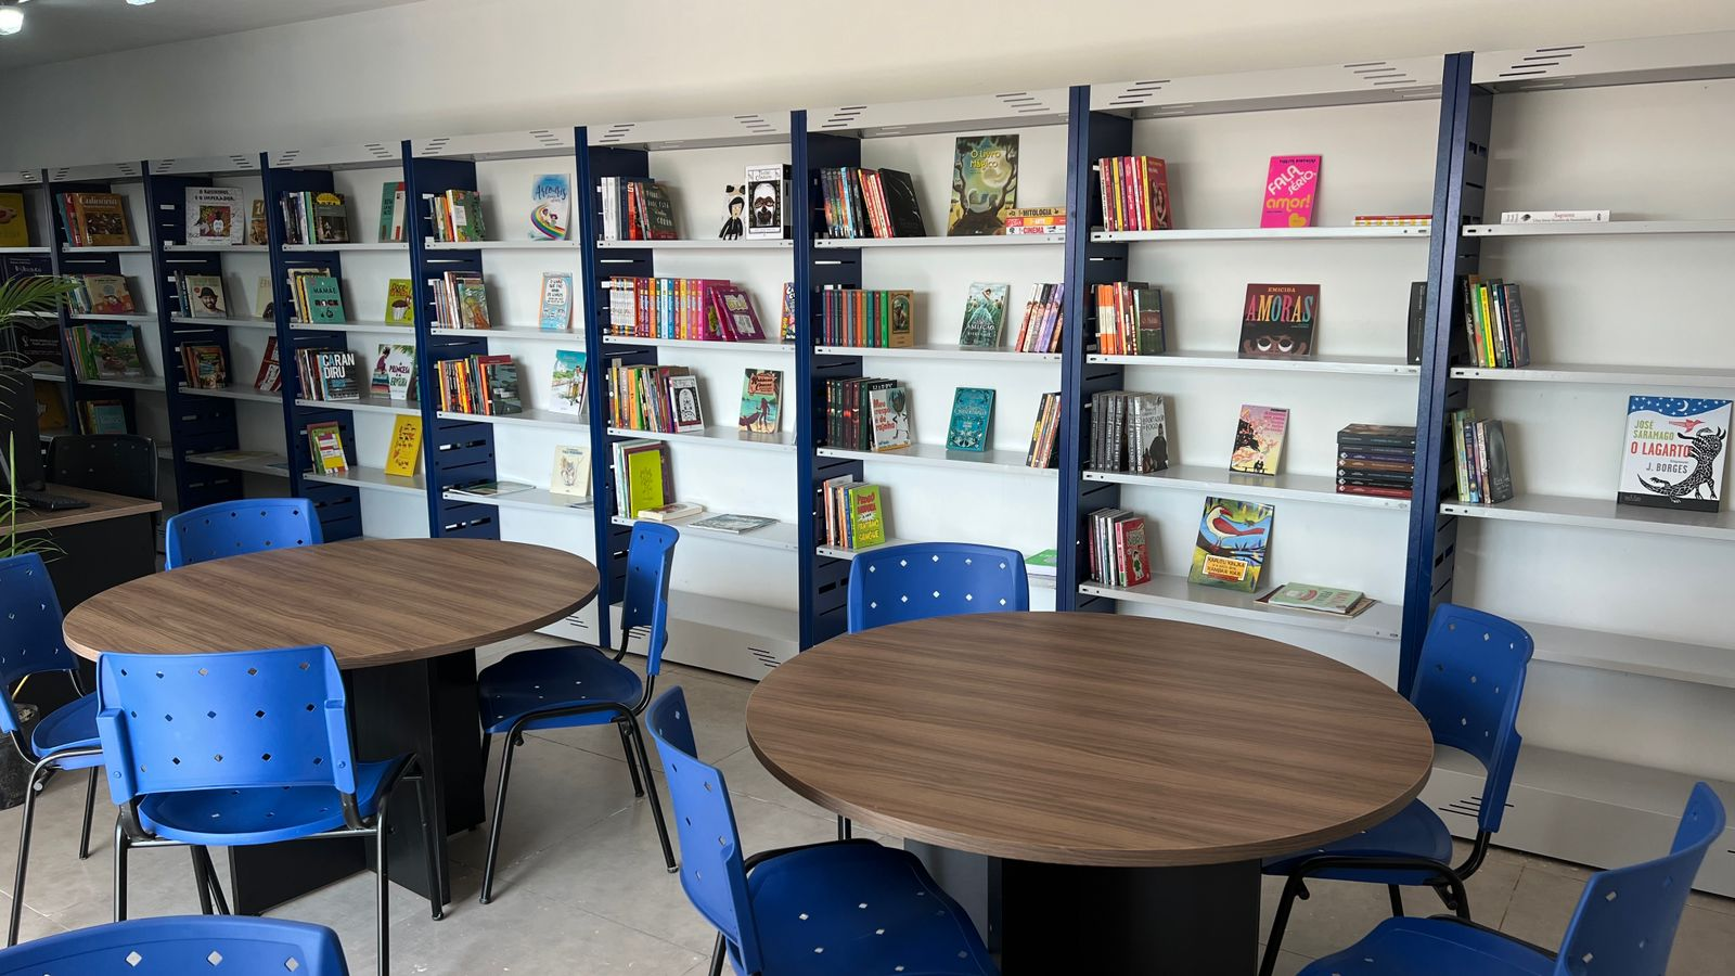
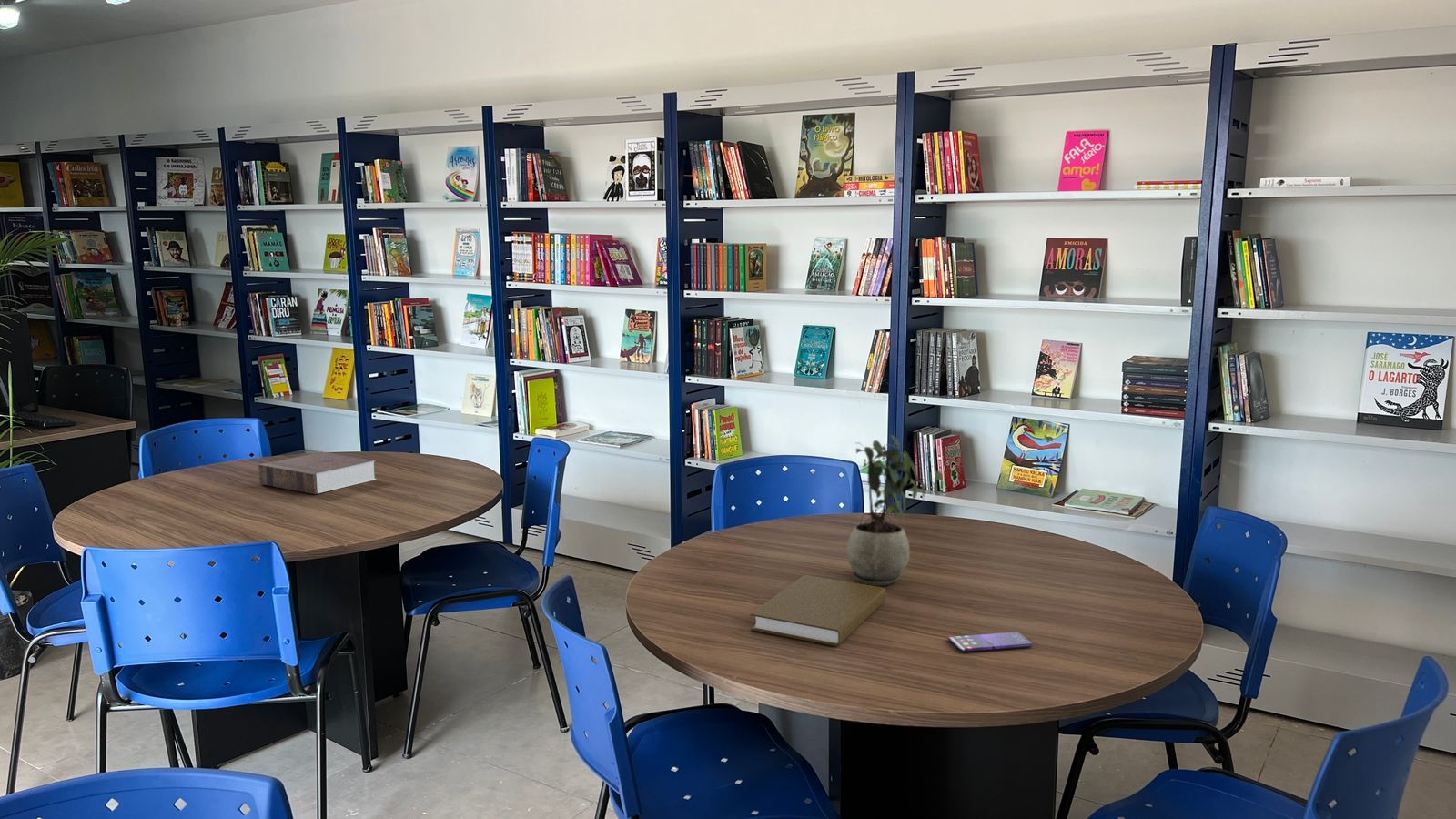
+ book (318, 471)
+ potted plant (891, 506)
+ book (820, 608)
+ smartphone (989, 642)
